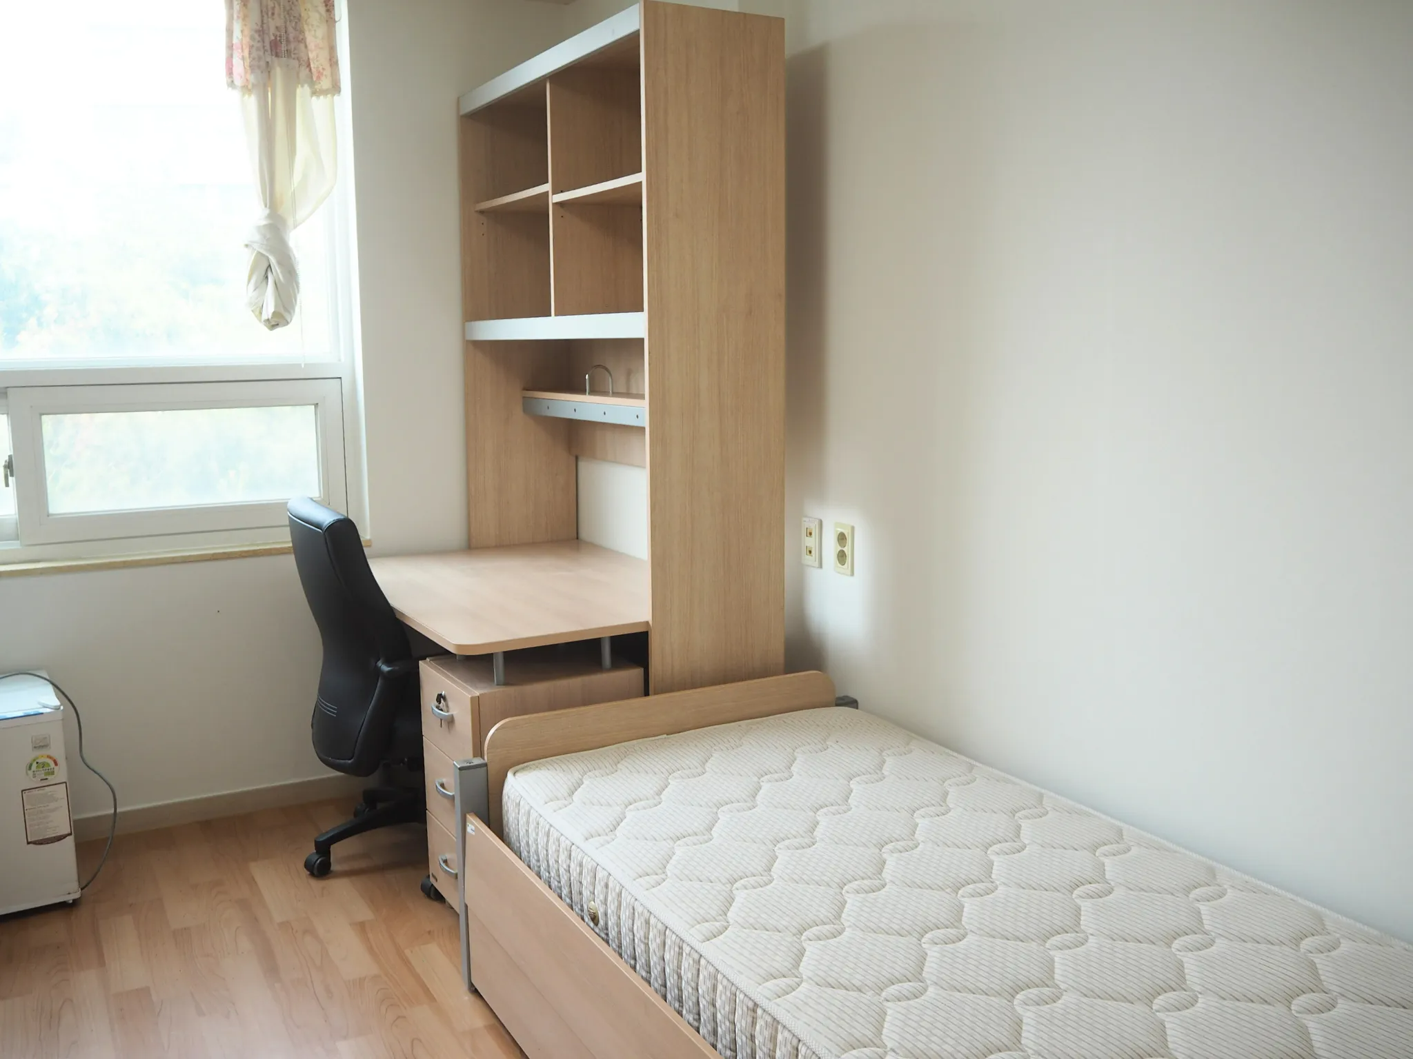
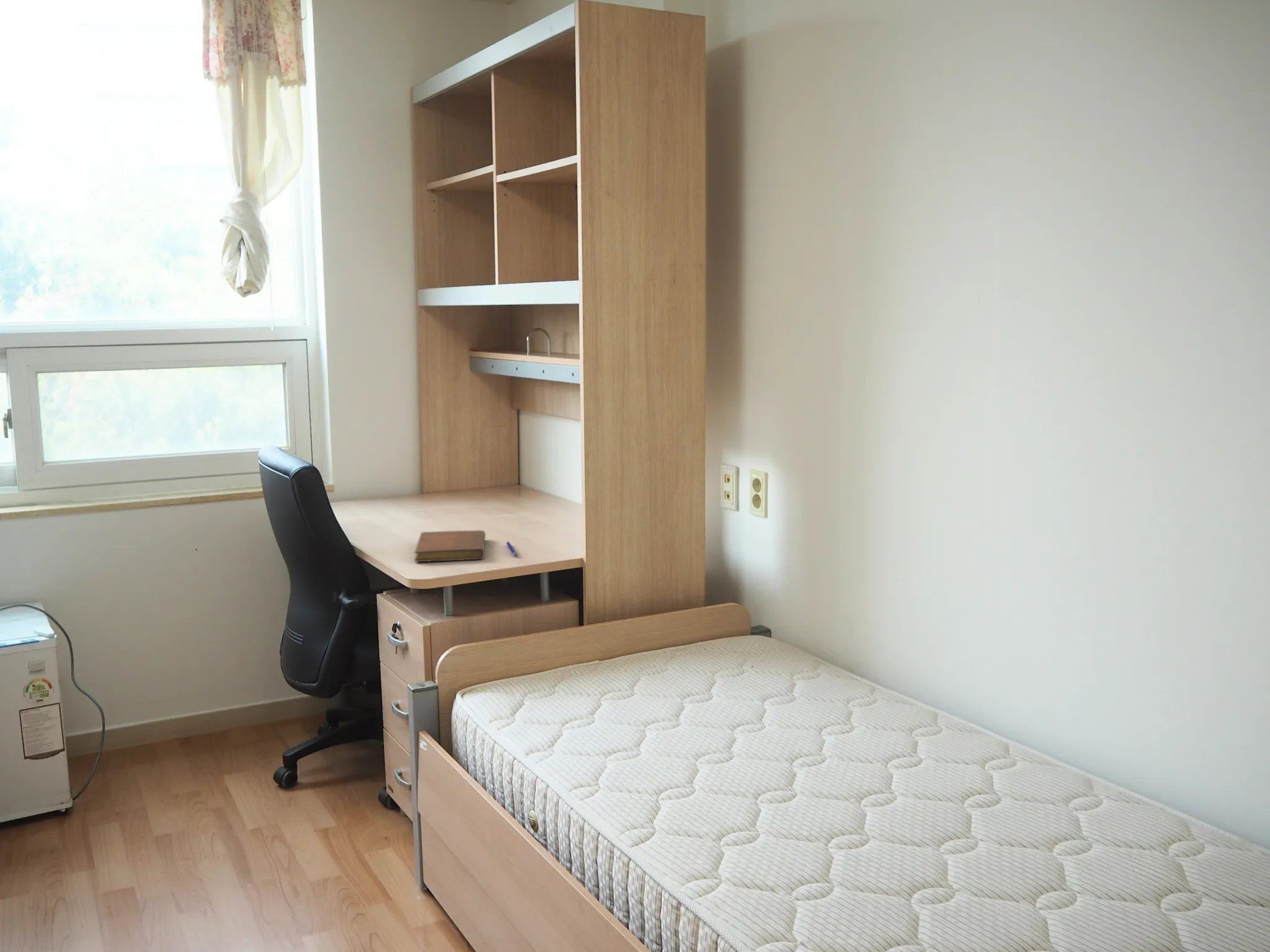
+ pen (512, 549)
+ notebook (451, 545)
